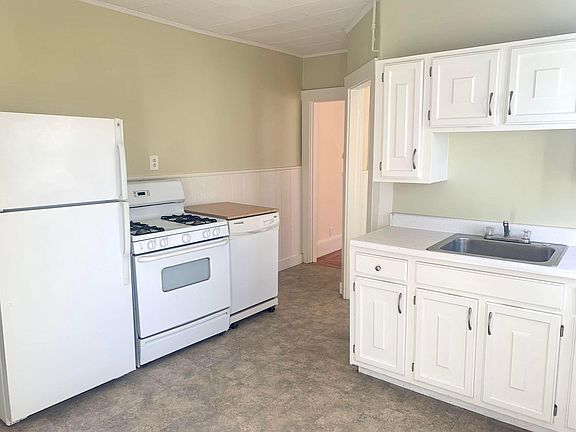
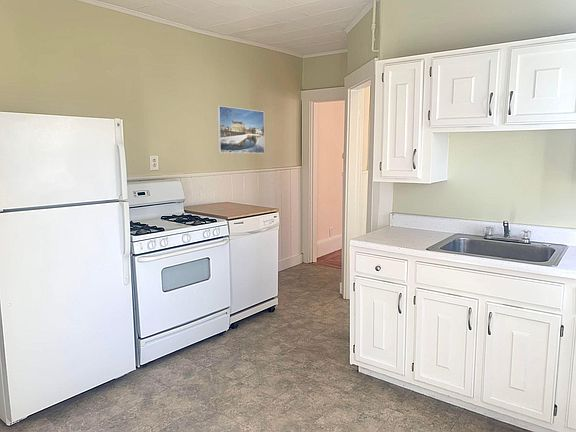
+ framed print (242, 131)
